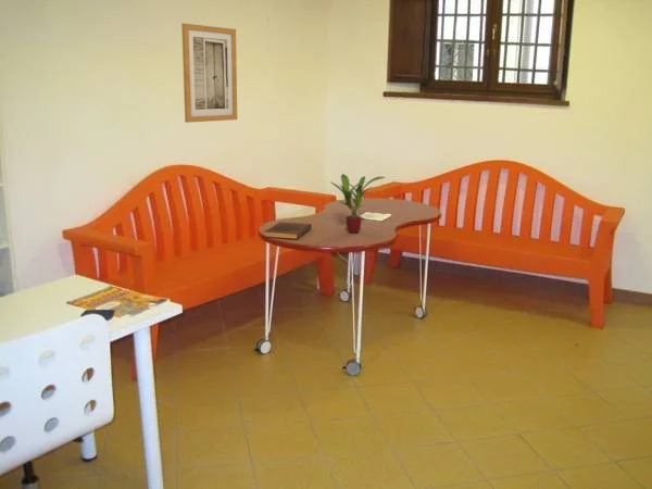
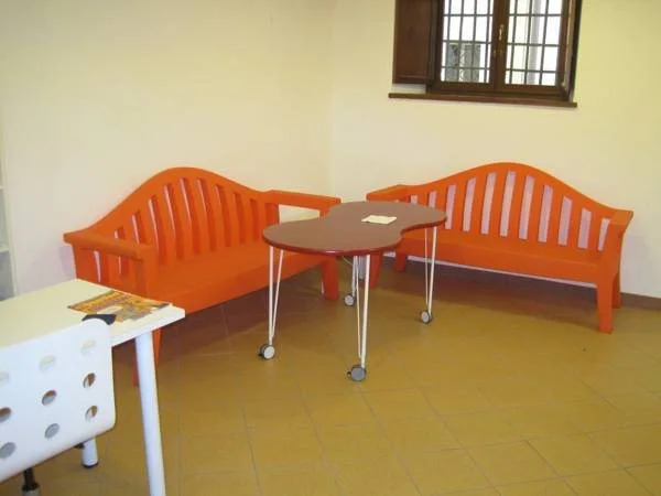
- wall art (211, 74)
- book (288, 229)
- potted plant (359, 204)
